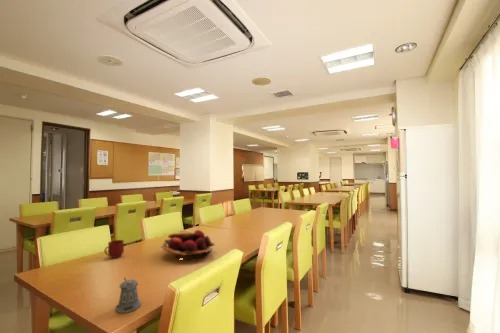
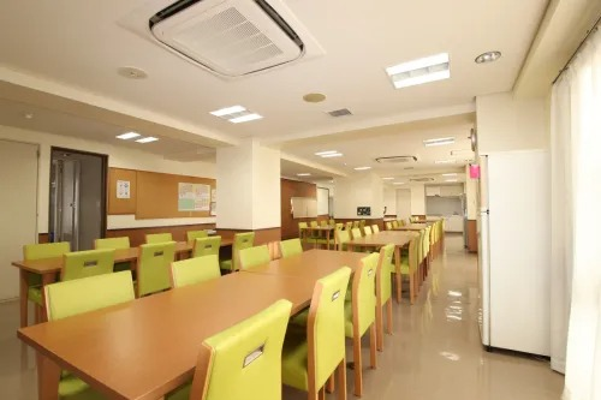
- pepper shaker (128, 292)
- fruit basket (188, 242)
- mug (113, 249)
